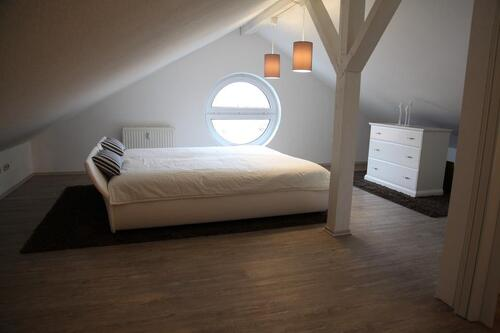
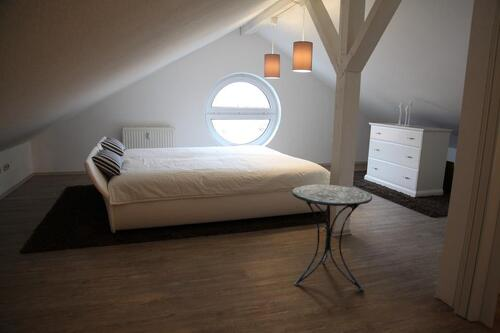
+ side table (328, 235)
